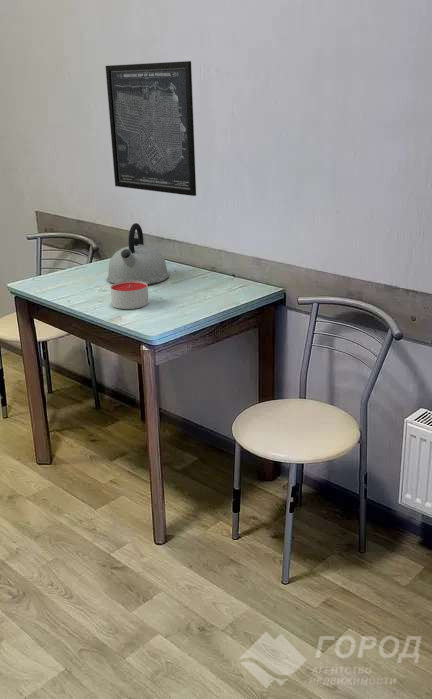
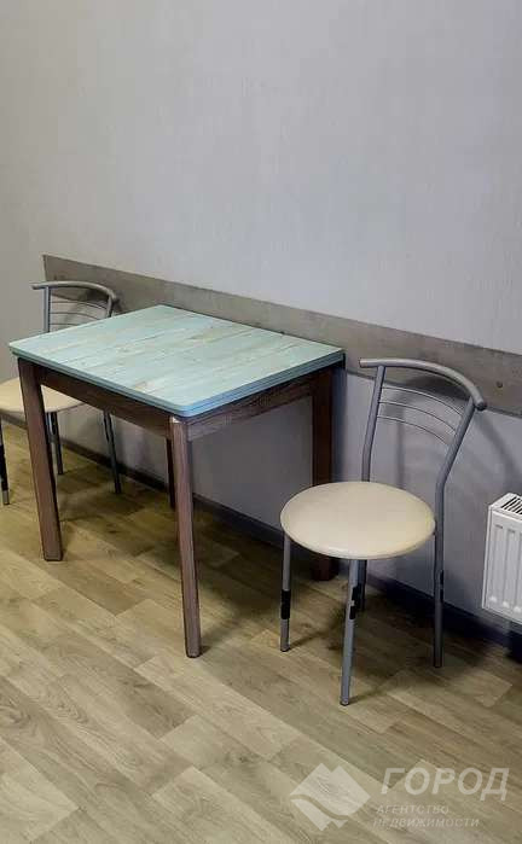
- kettle (135, 251)
- candle (129, 294)
- wall art (149, 129)
